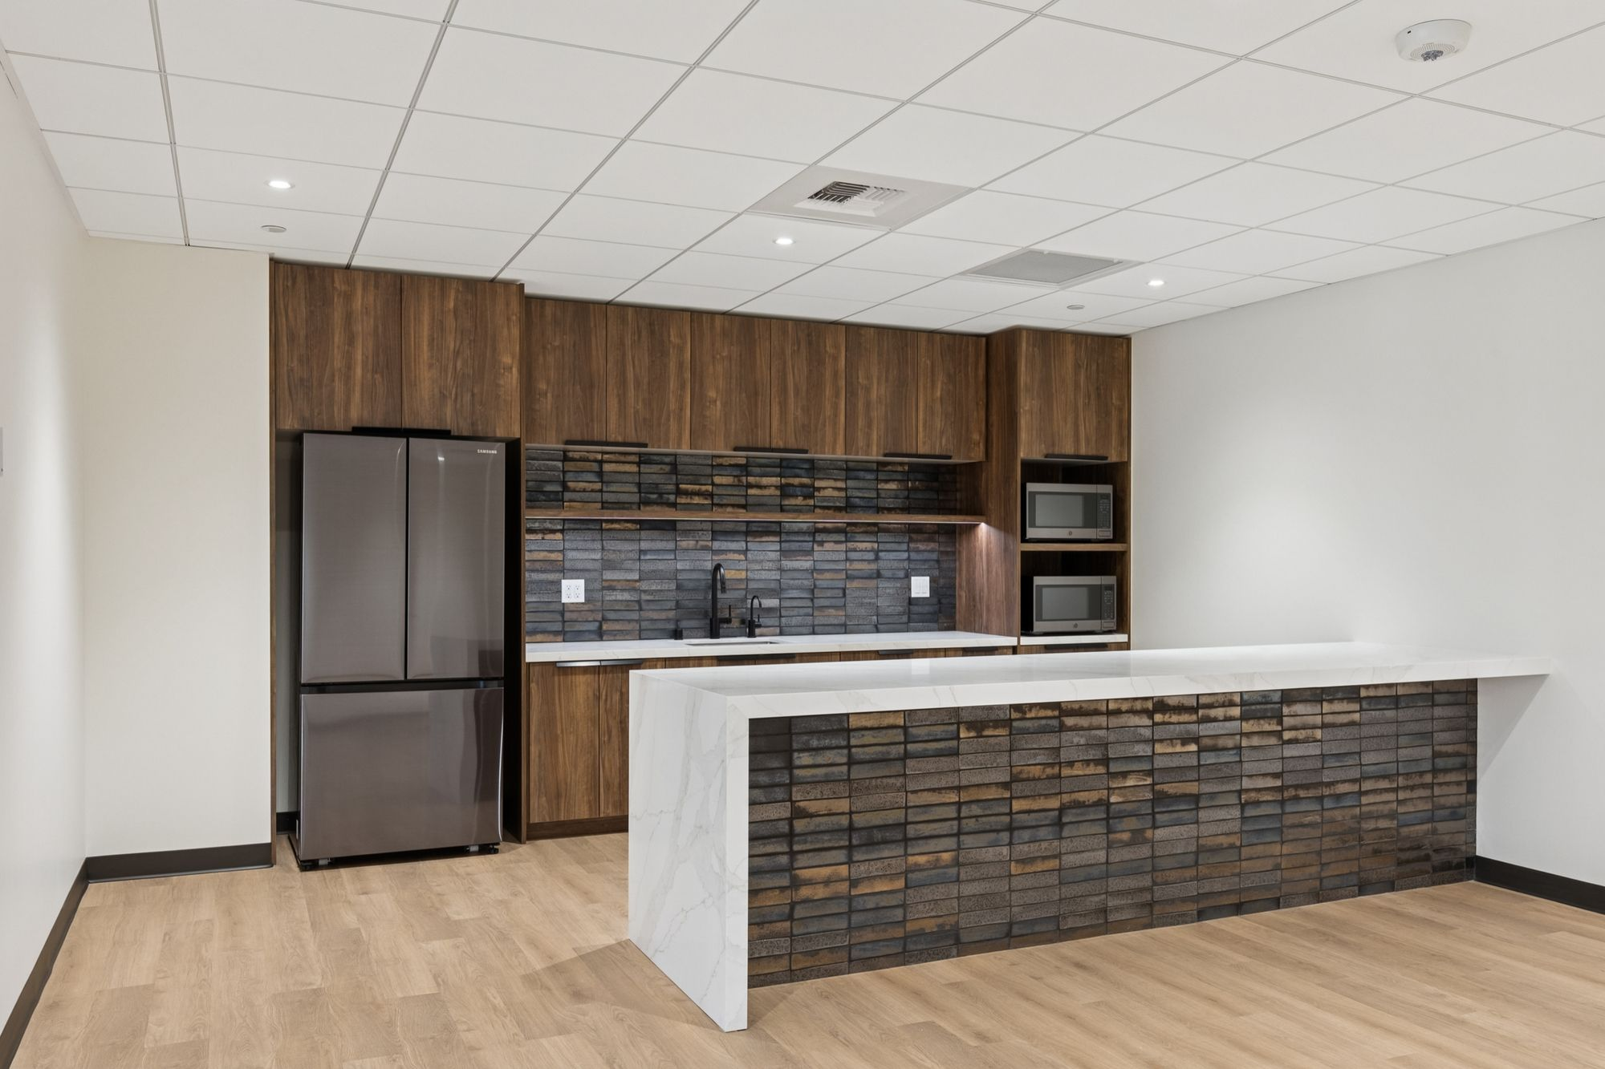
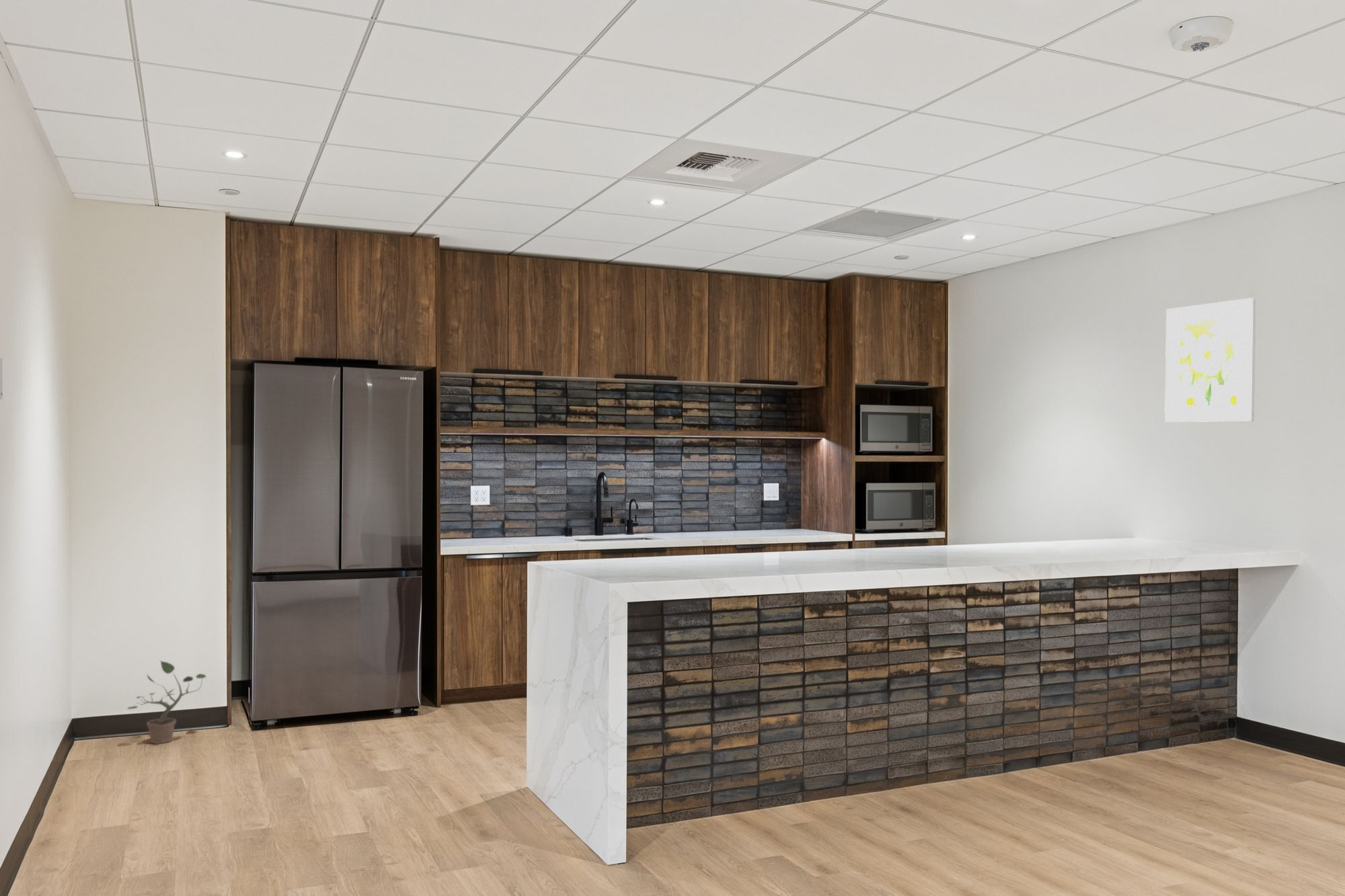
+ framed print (1208, 362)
+ potted plant (167, 702)
